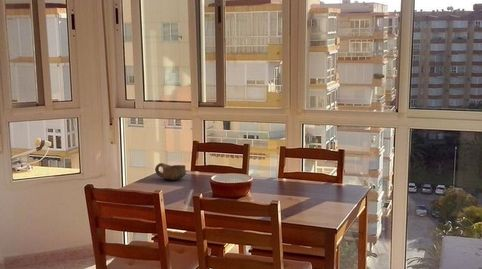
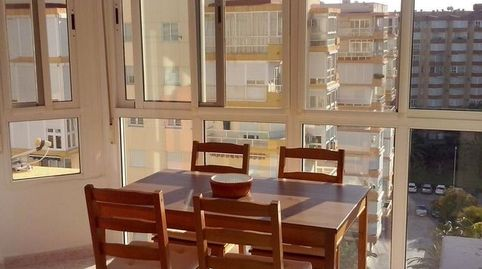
- bowl (170, 171)
